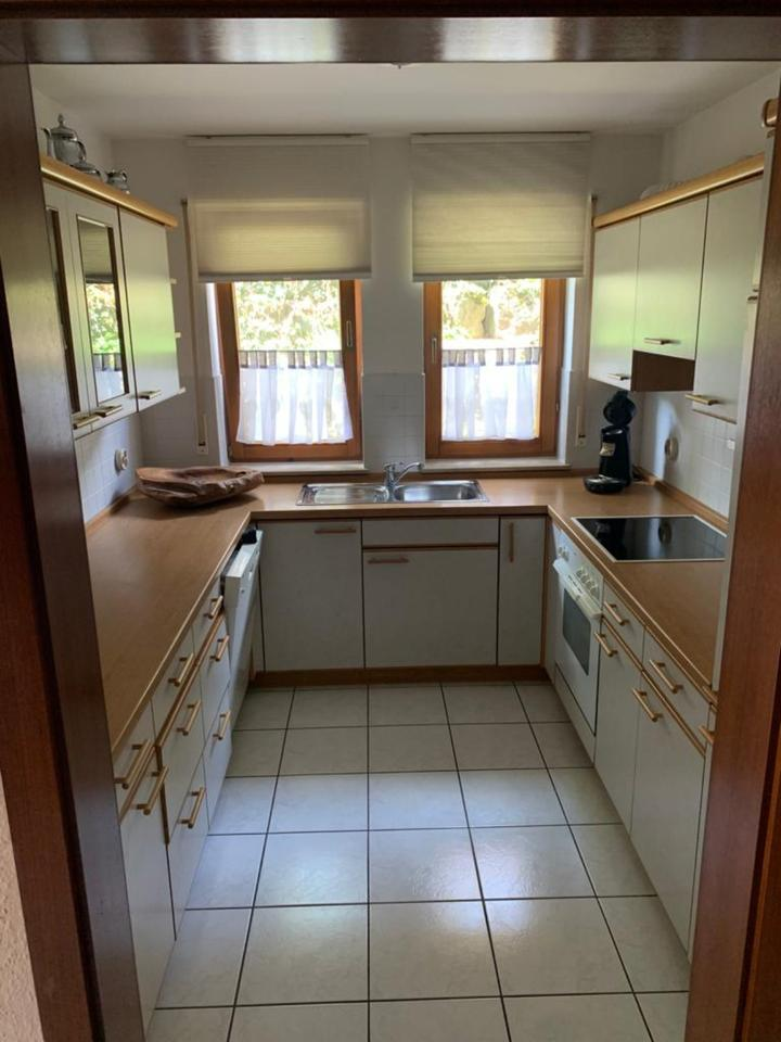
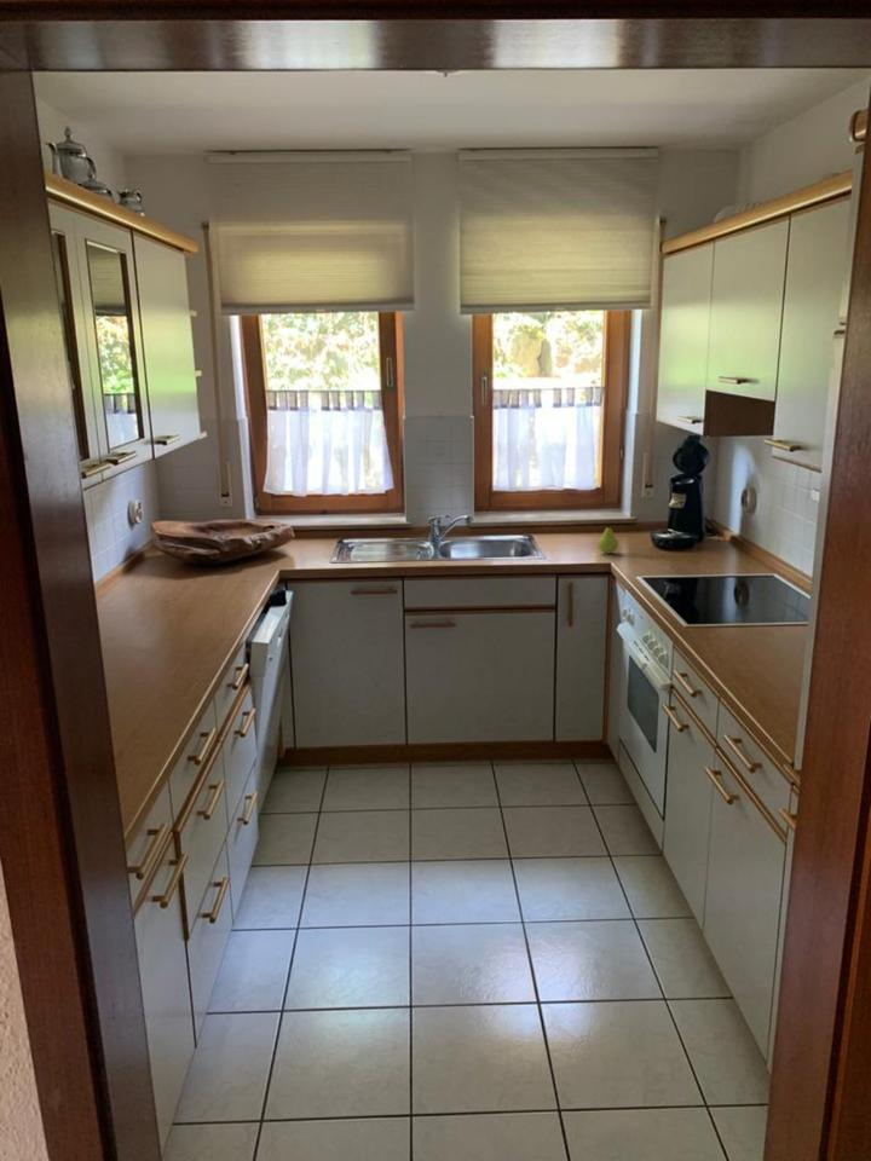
+ fruit (607, 538)
